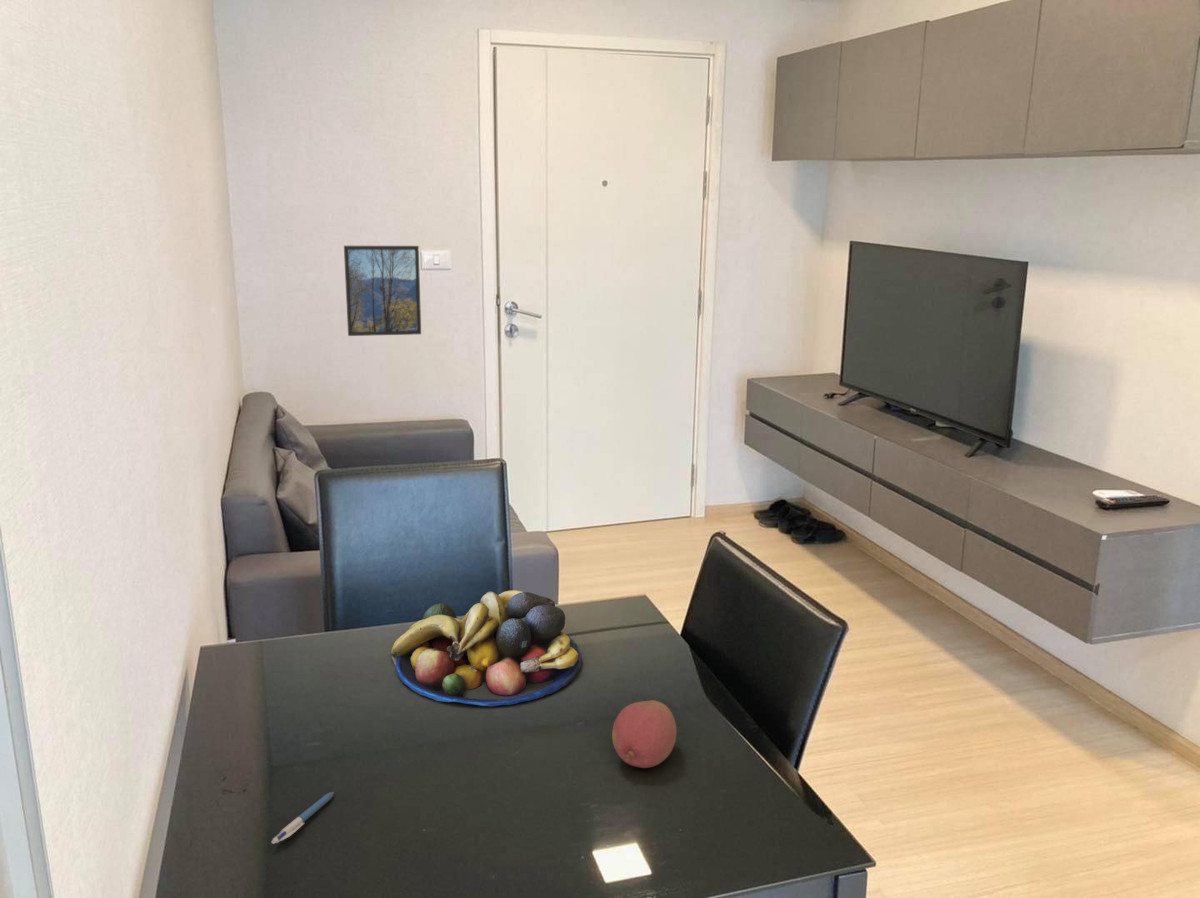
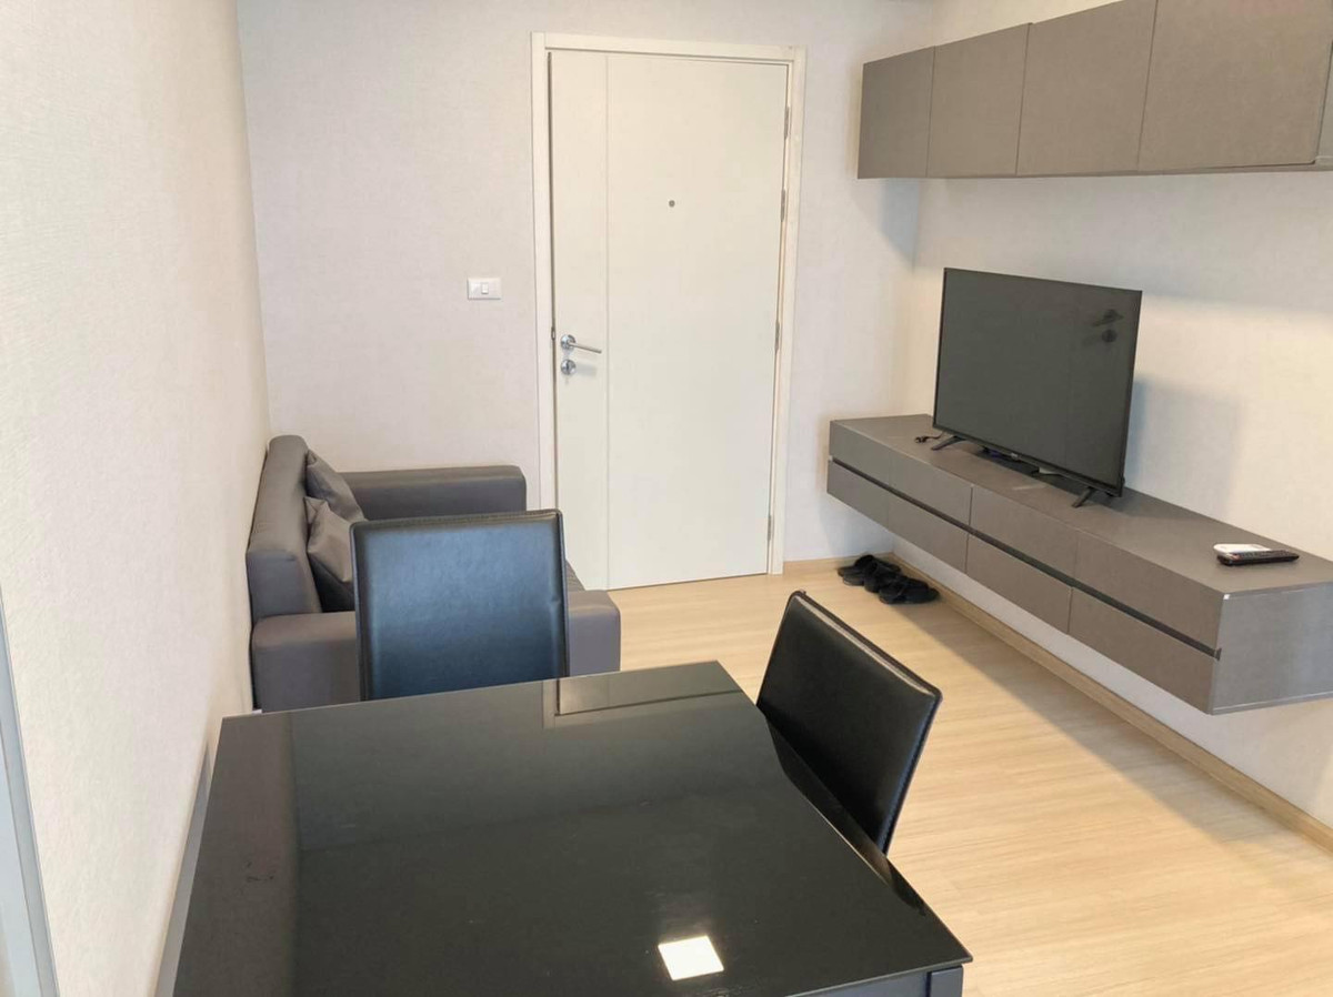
- fruit (645, 733)
- pen (306, 816)
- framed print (383, 290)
- fruit bowl (488, 631)
